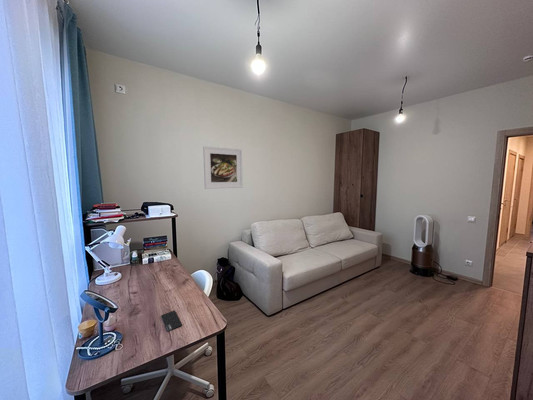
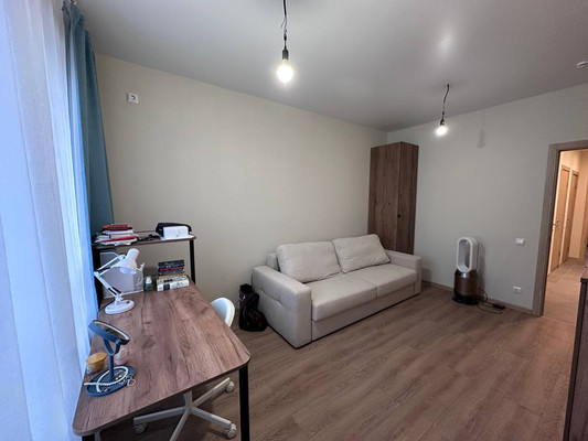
- smartphone (171, 320)
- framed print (224, 168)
